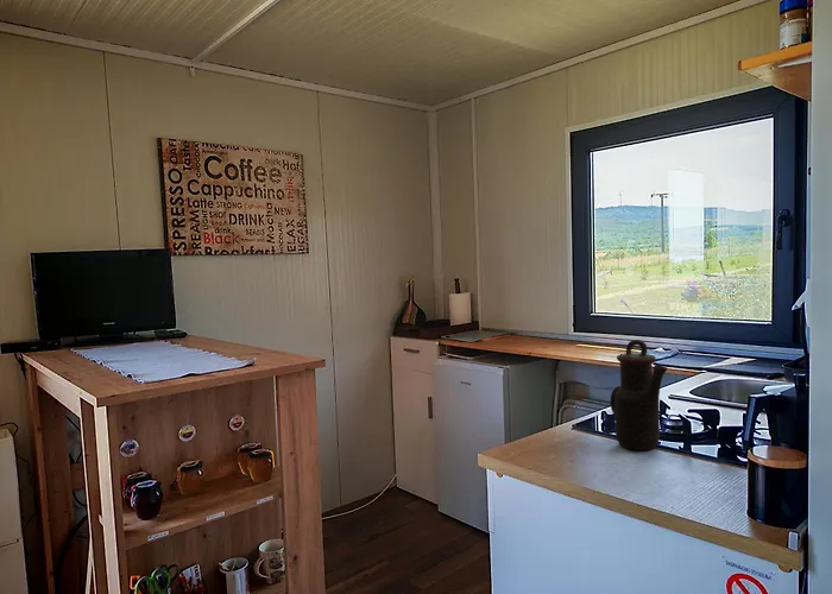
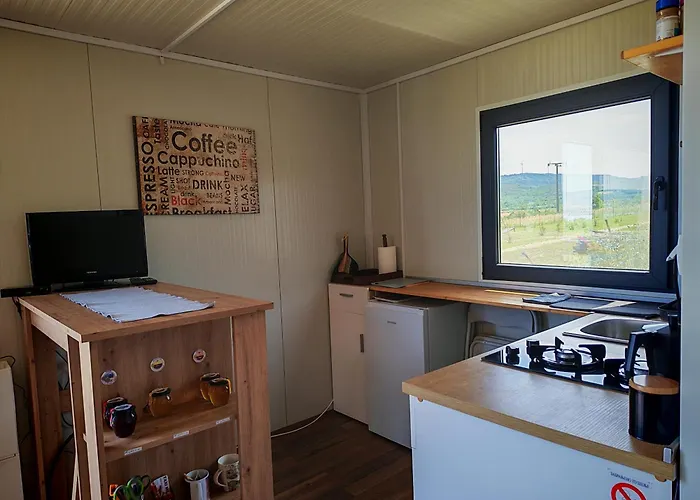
- teapot (636, 392)
